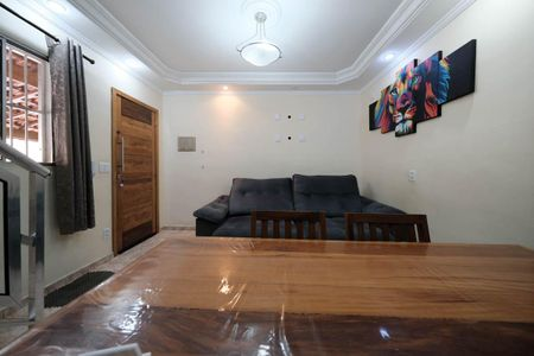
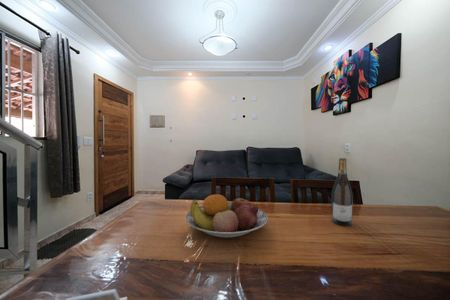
+ wine bottle (342, 190)
+ fruit bowl (226, 211)
